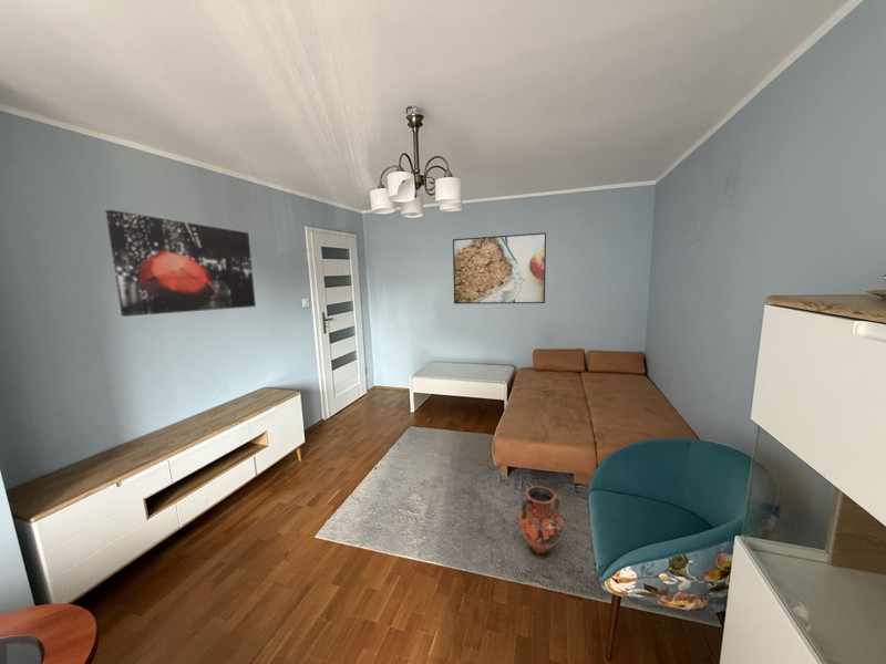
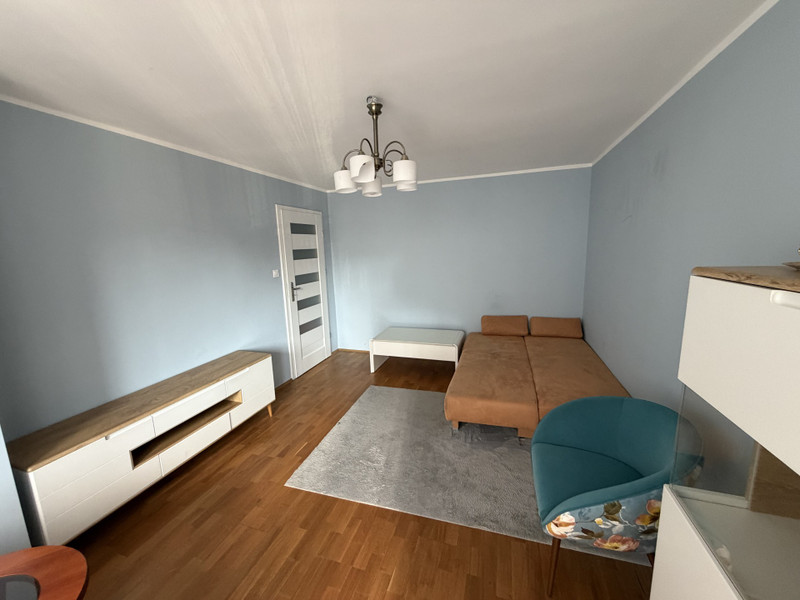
- wall art (195, 268)
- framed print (497, 270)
- vase (539, 522)
